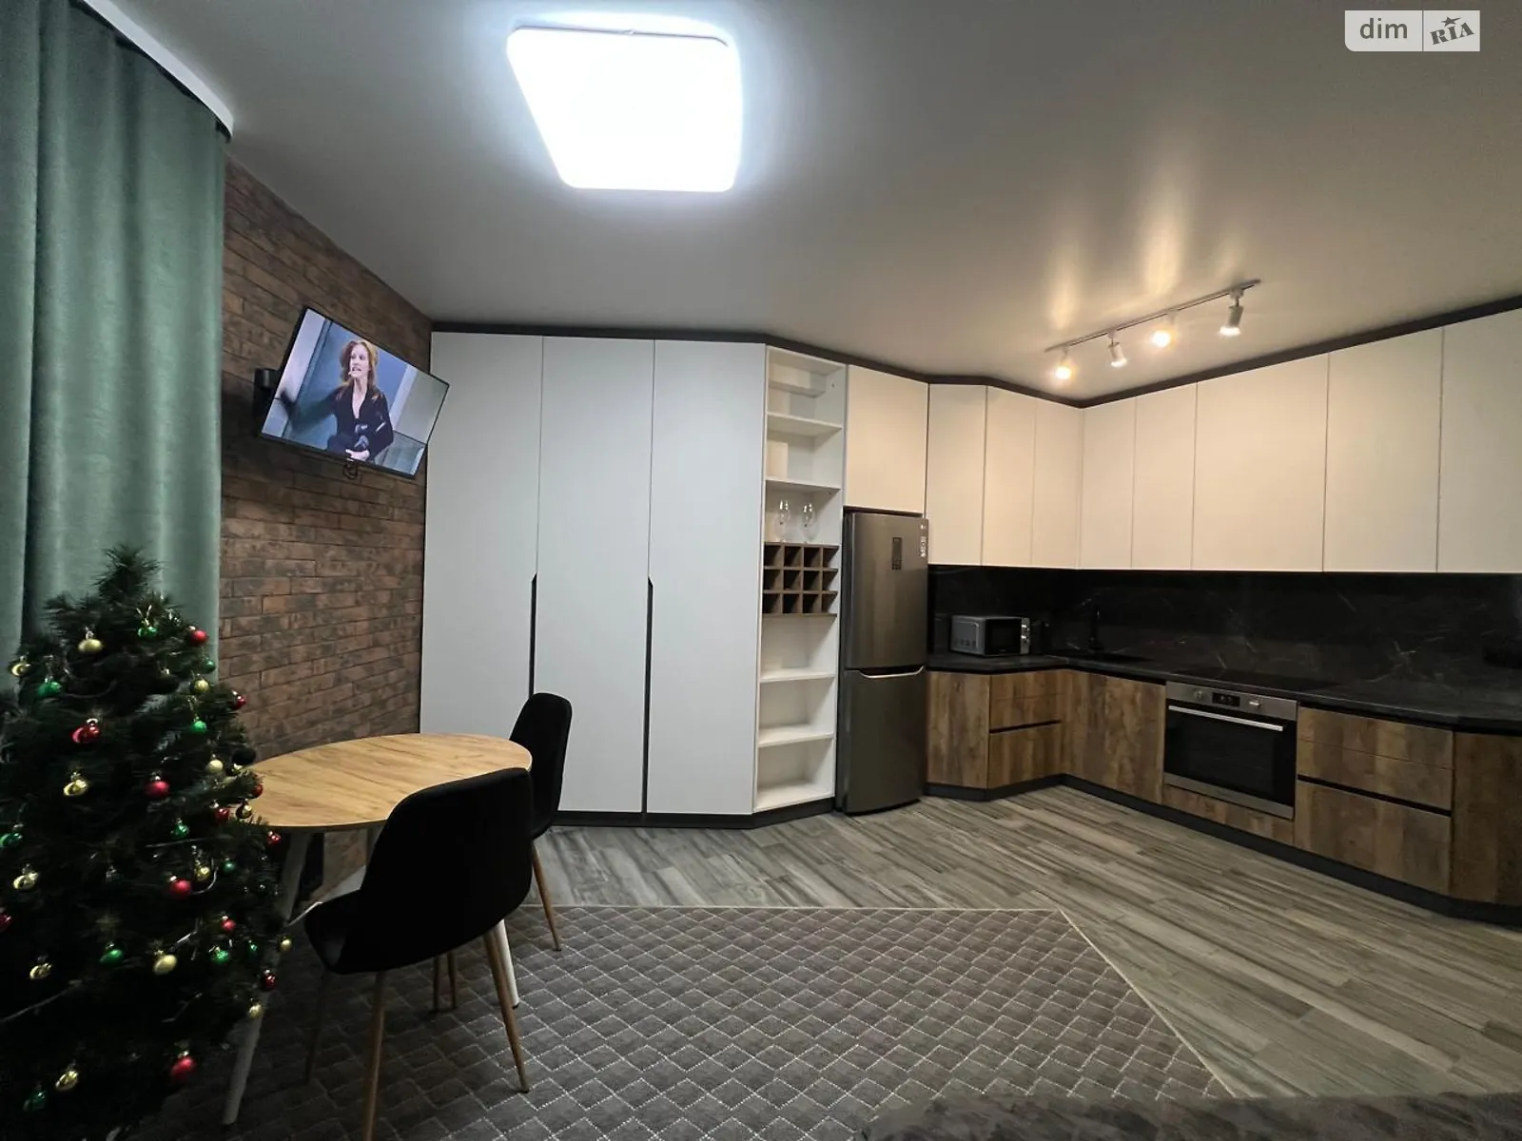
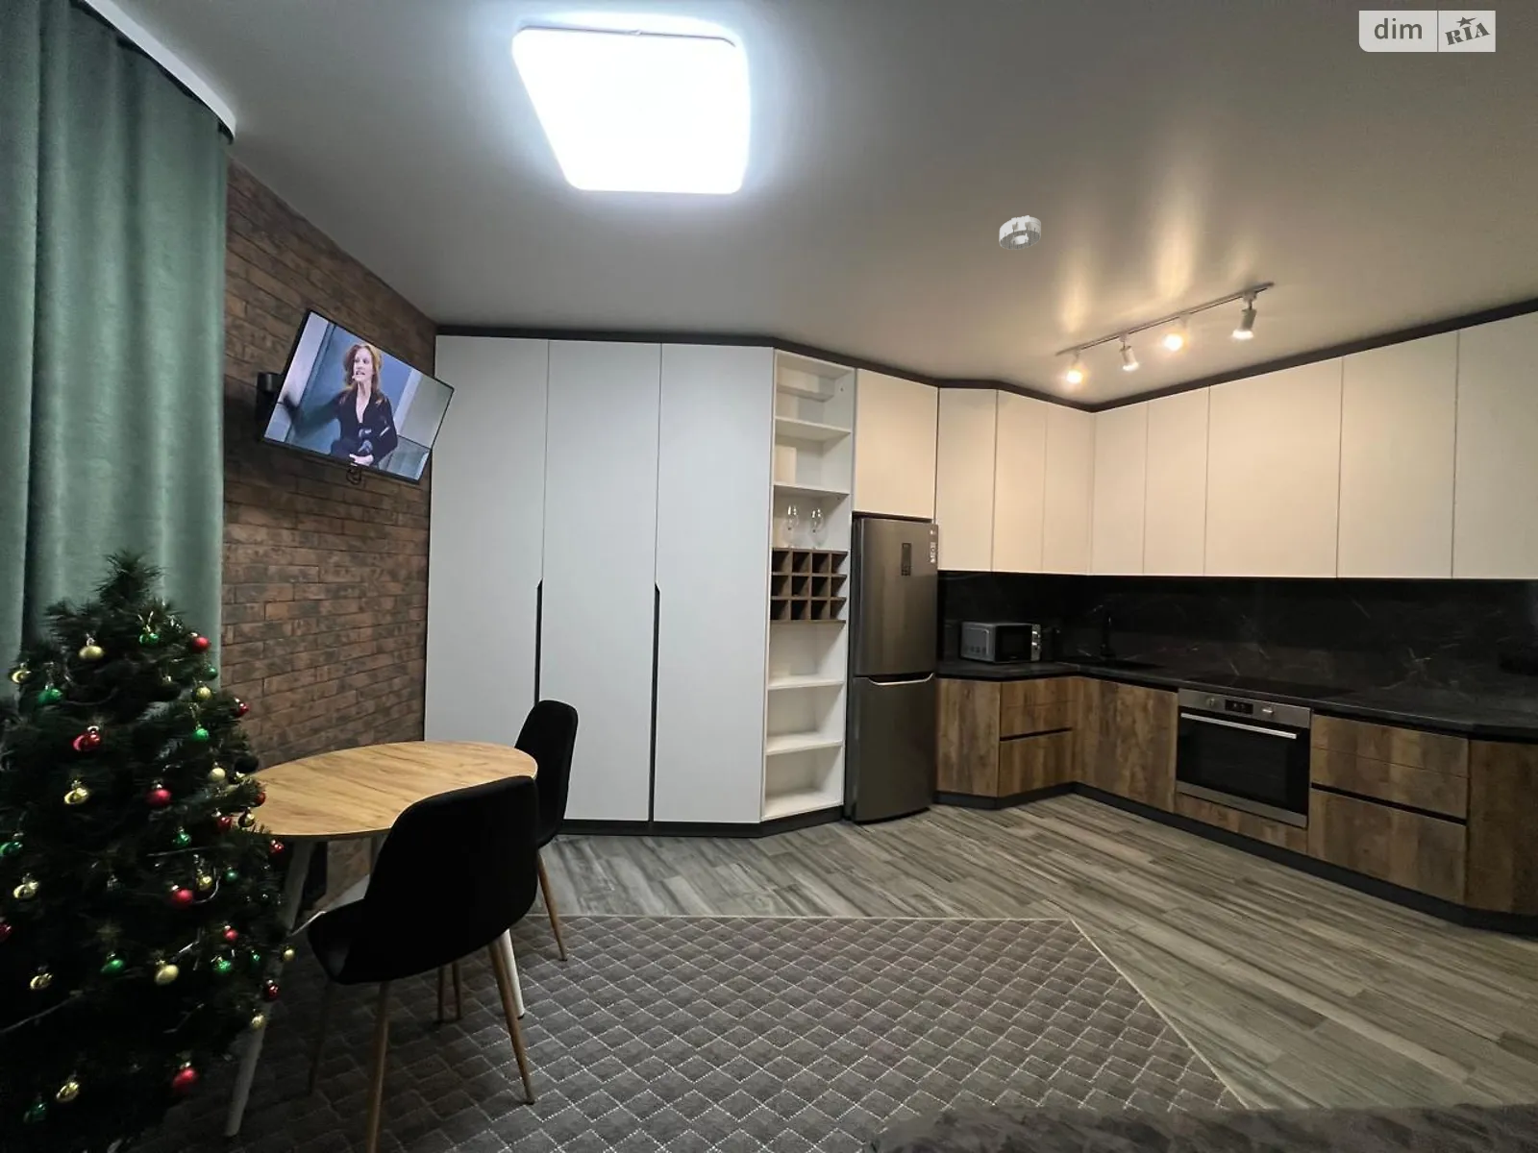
+ smoke detector (1020, 231)
